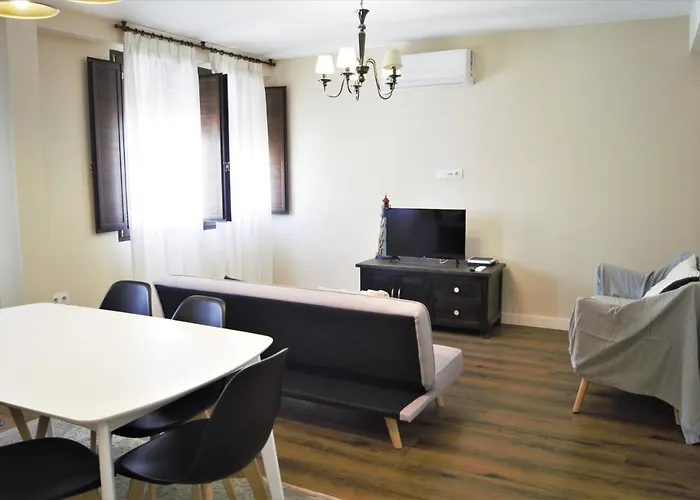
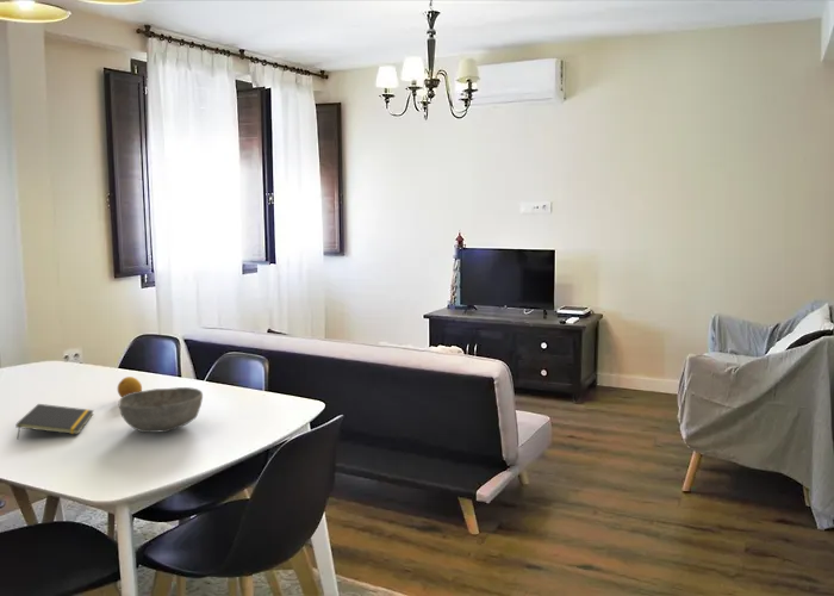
+ bowl (161, 411)
+ notepad (57, 418)
+ fruit (129, 389)
